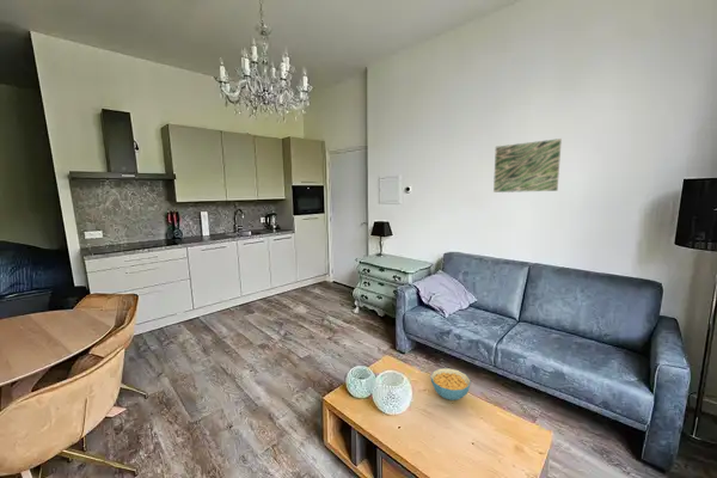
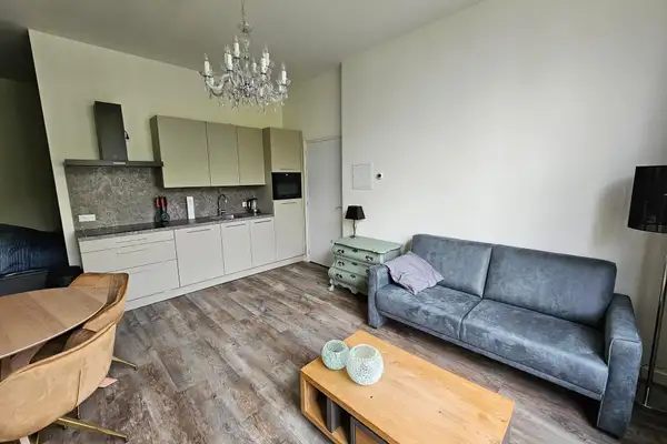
- cereal bowl (449, 387)
- wall art (525, 167)
